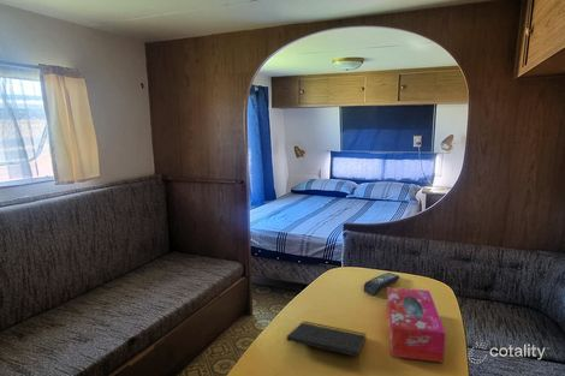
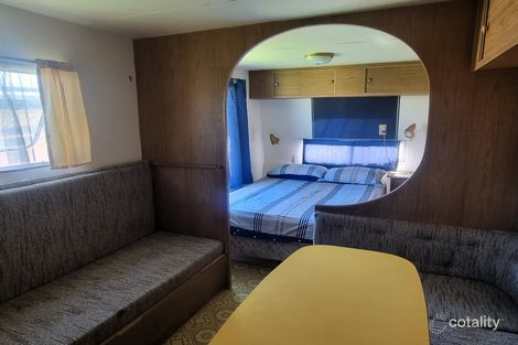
- tissue box (412, 320)
- notepad (327, 336)
- remote control (381, 281)
